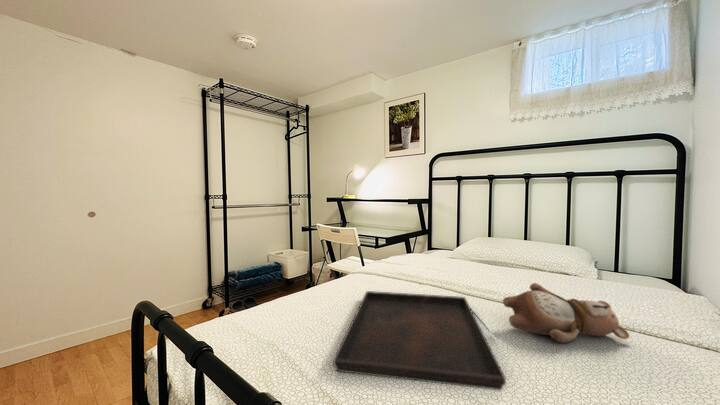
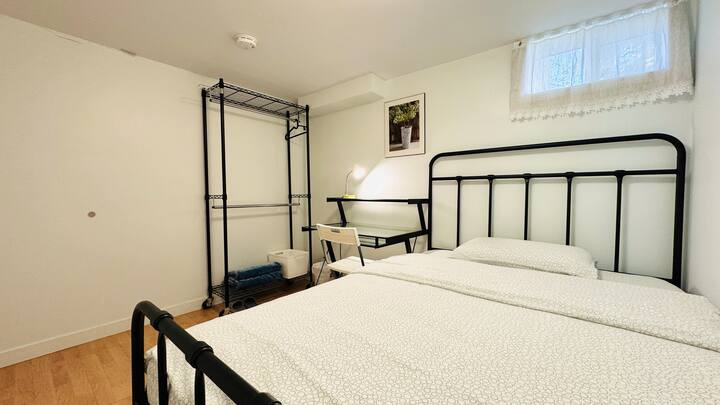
- serving tray (414, 326)
- teddy bear (562, 311)
